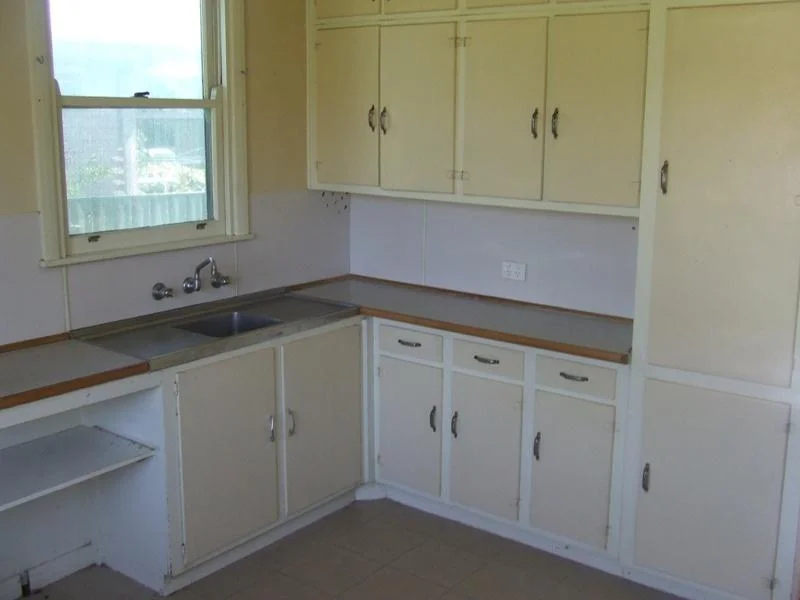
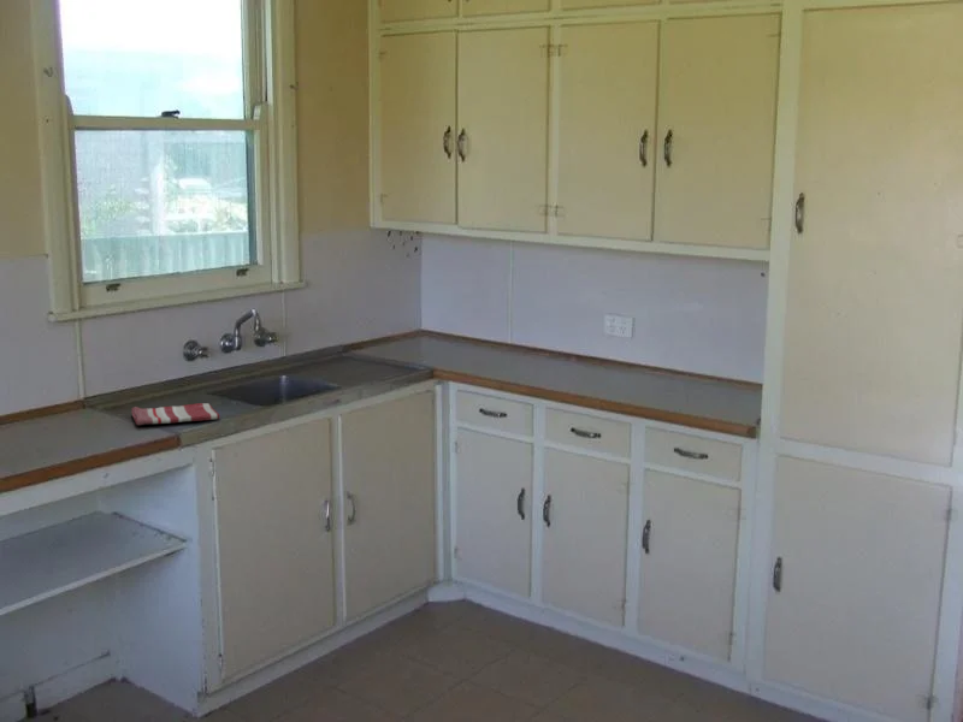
+ dish towel (175, 413)
